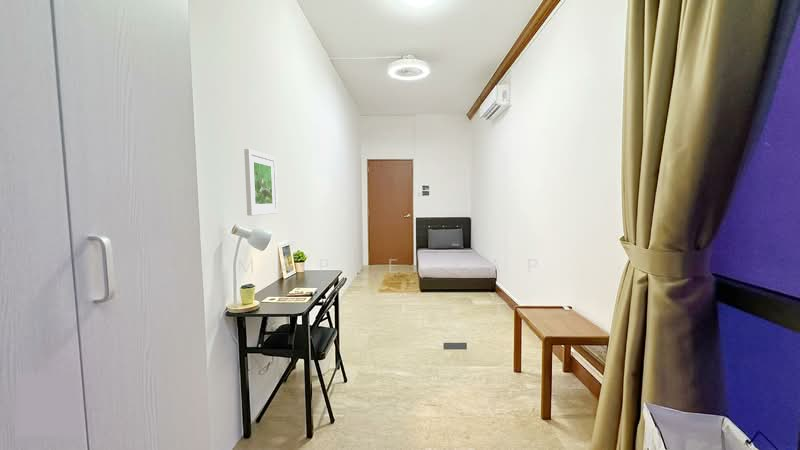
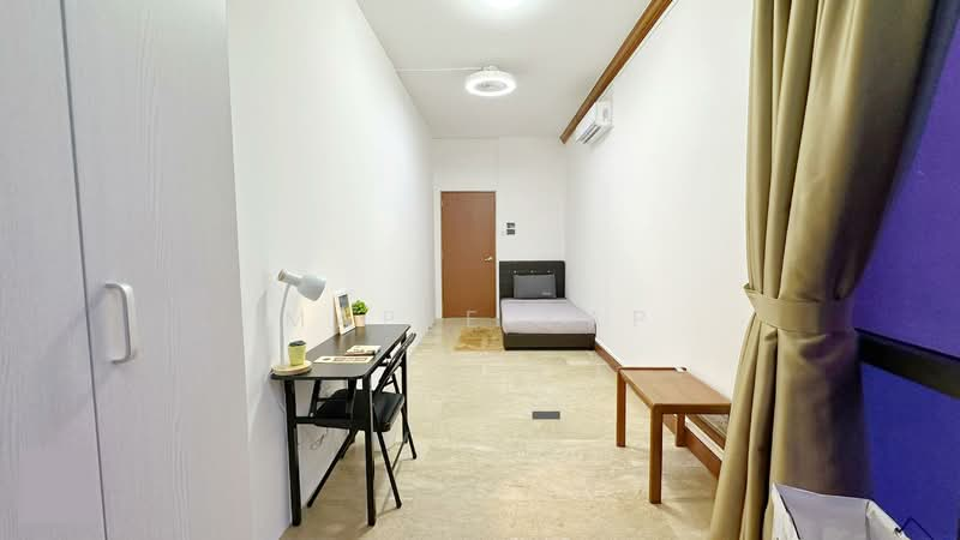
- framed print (262, 184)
